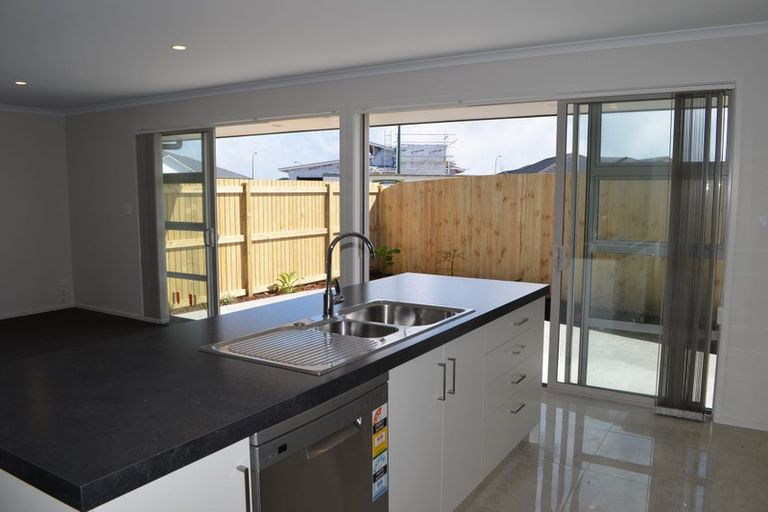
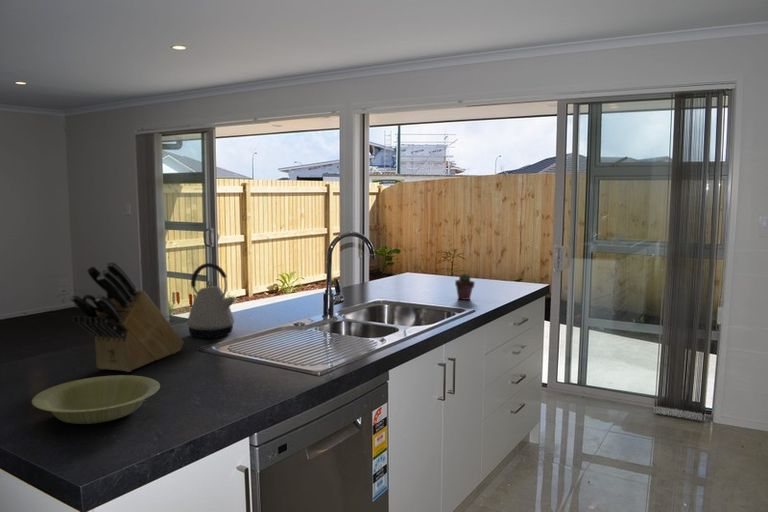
+ potted succulent (464, 286)
+ bowl (99, 402)
+ knife block (130, 311)
+ kettle (211, 299)
